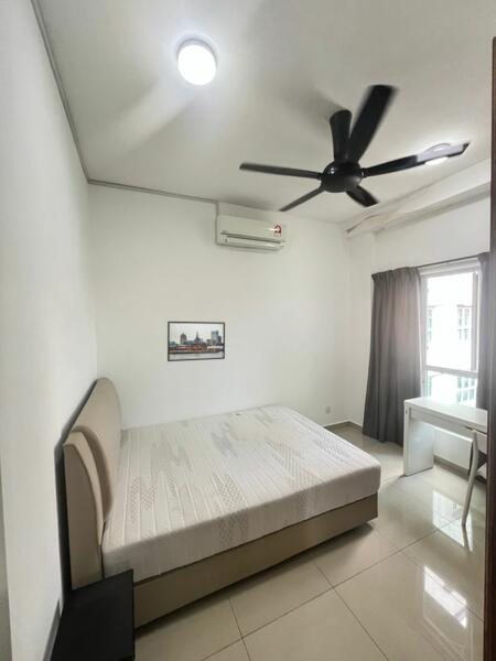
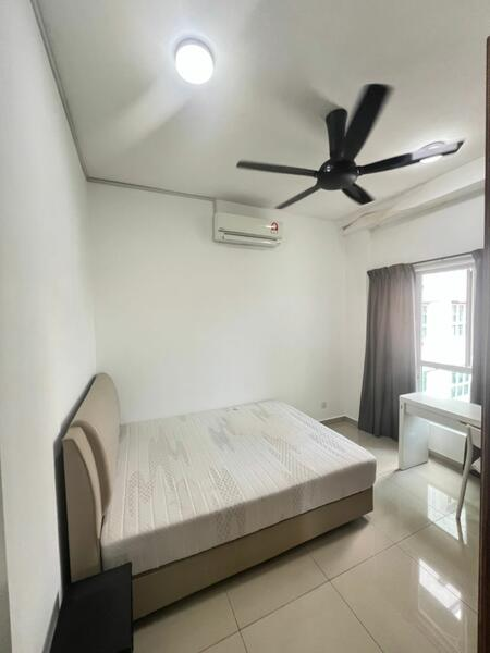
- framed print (197, 340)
